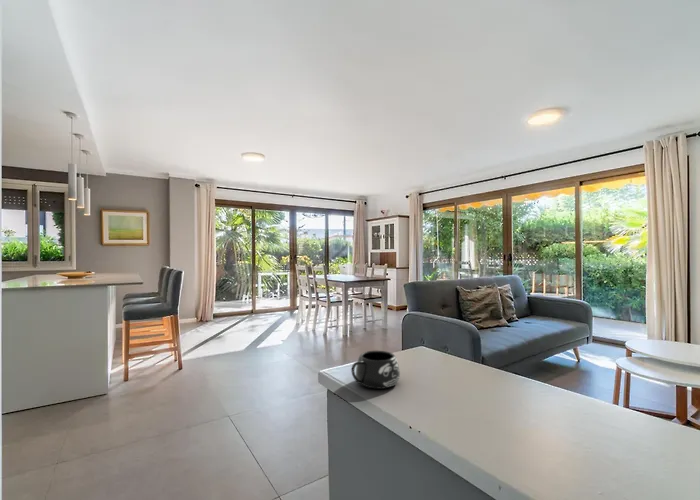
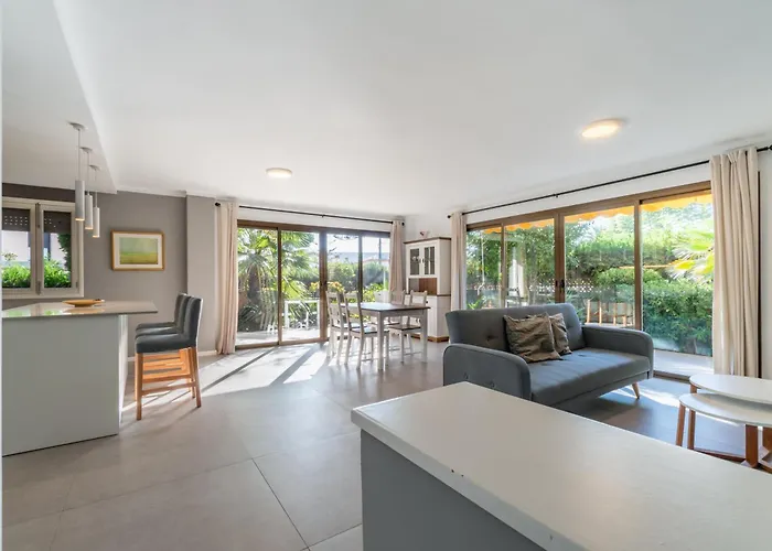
- mug (373, 369)
